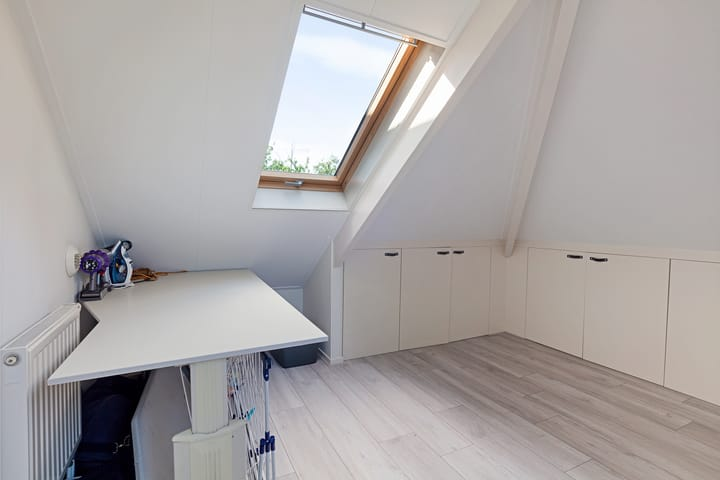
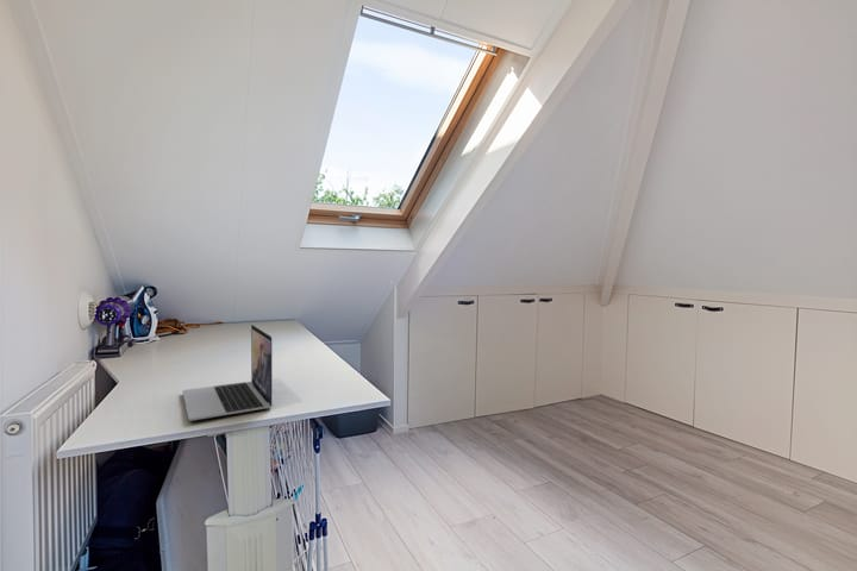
+ laptop (225, 384)
